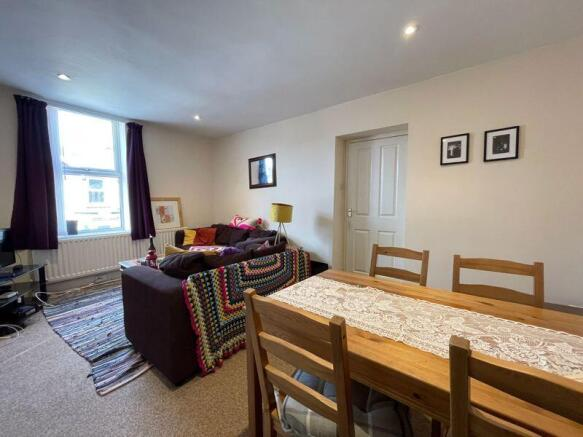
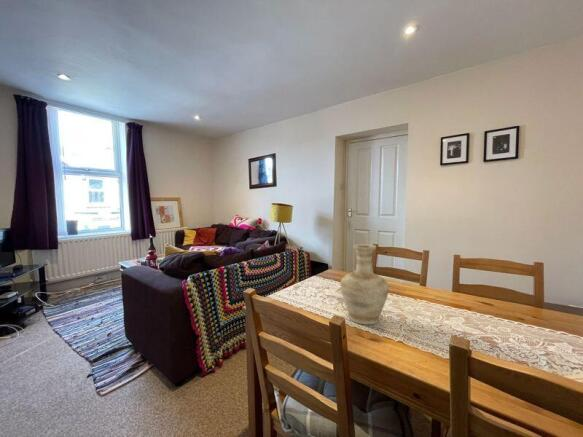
+ vase (363, 281)
